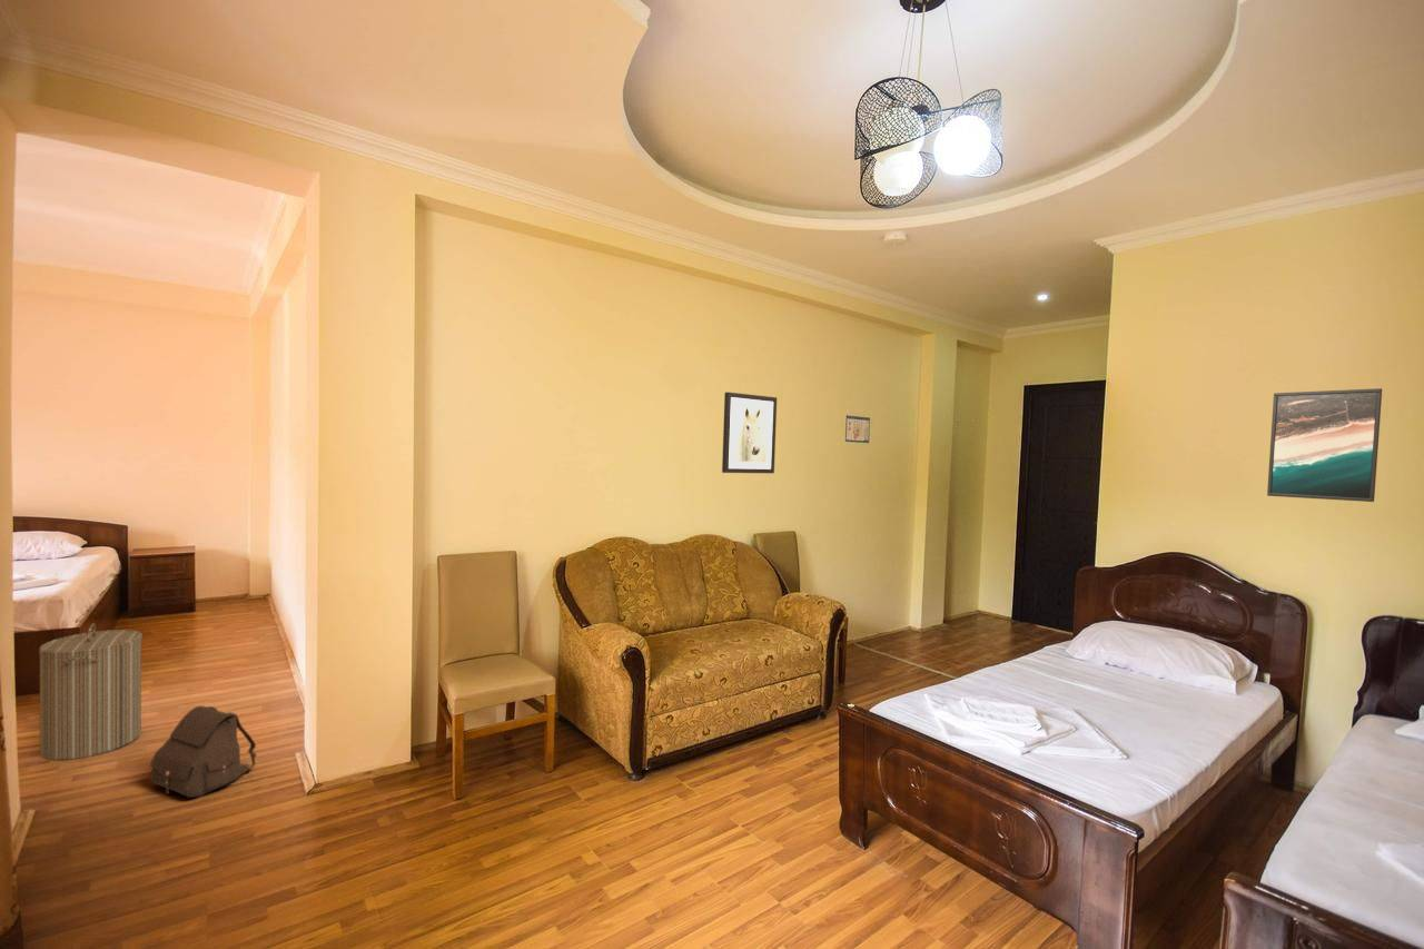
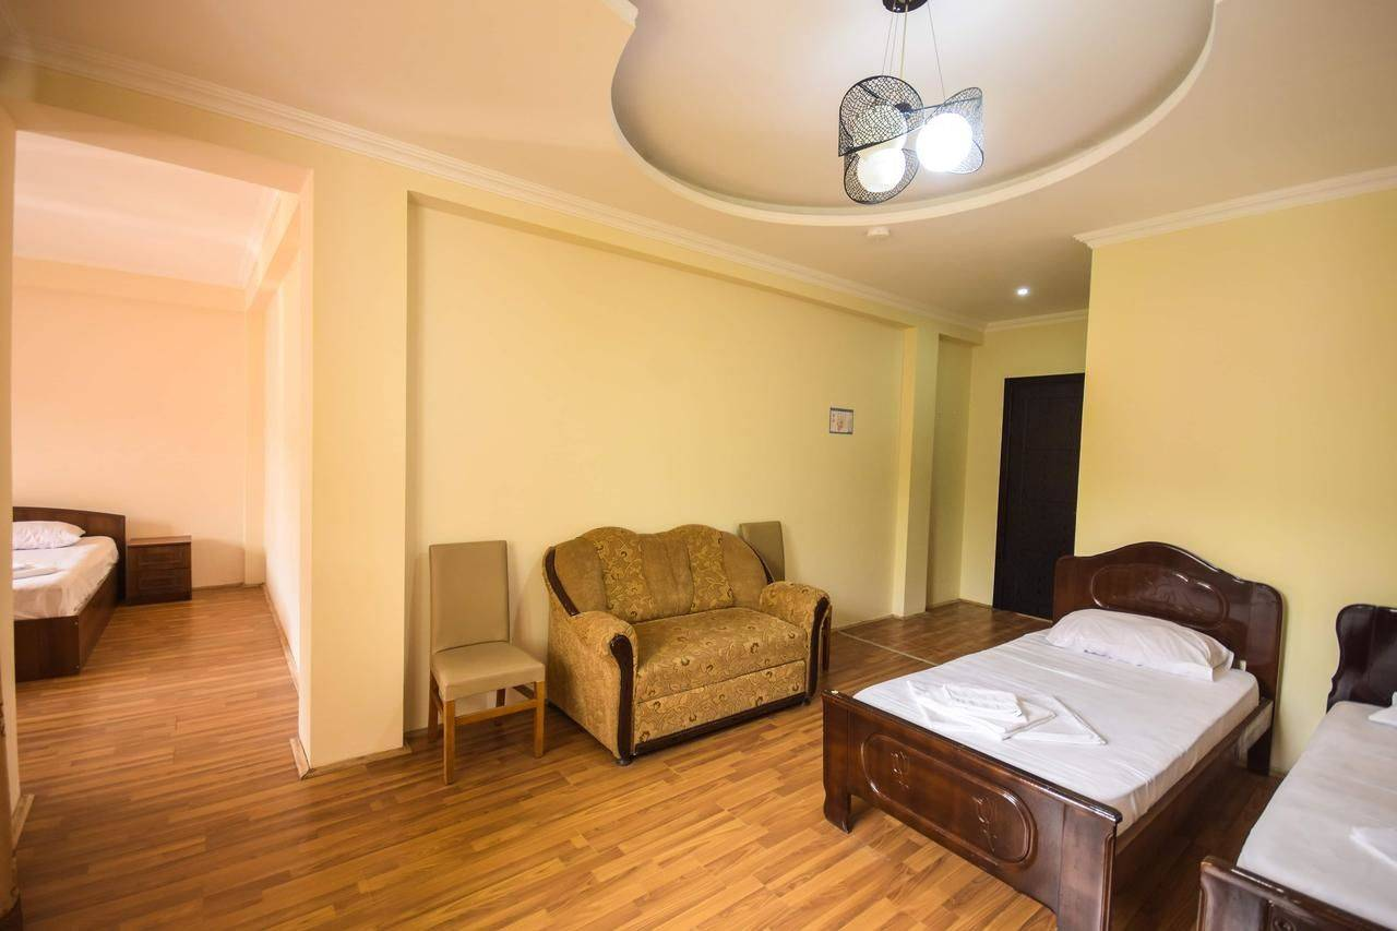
- satchel (207, 745)
- laundry hamper (92, 683)
- wall art (750, 434)
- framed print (1322, 445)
